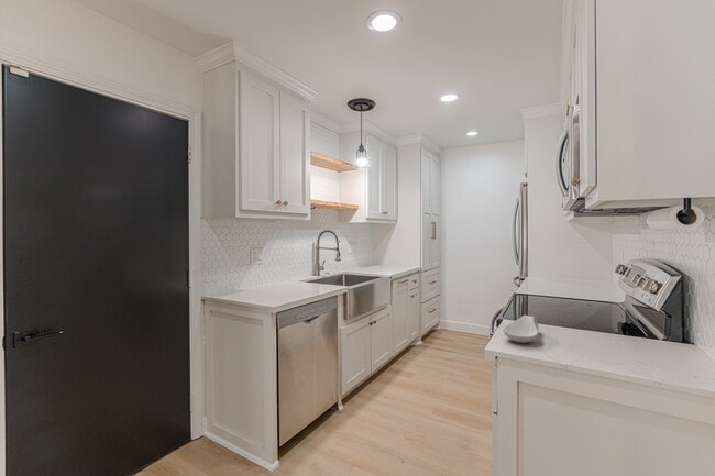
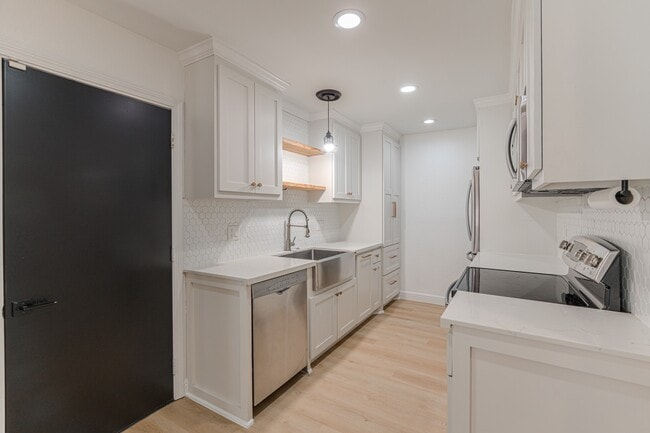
- spoon rest (524, 328)
